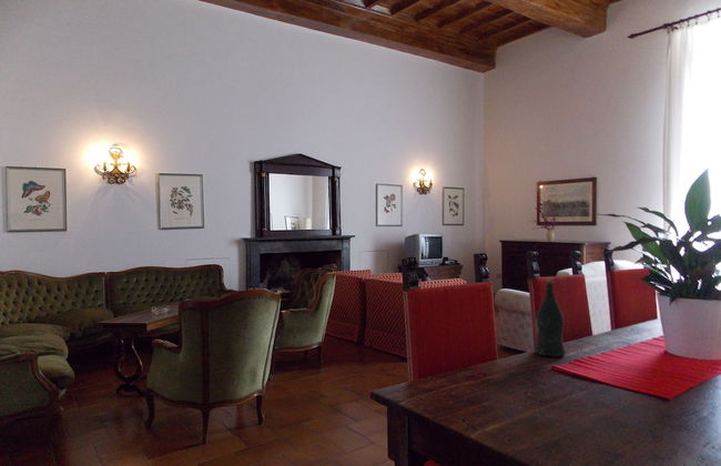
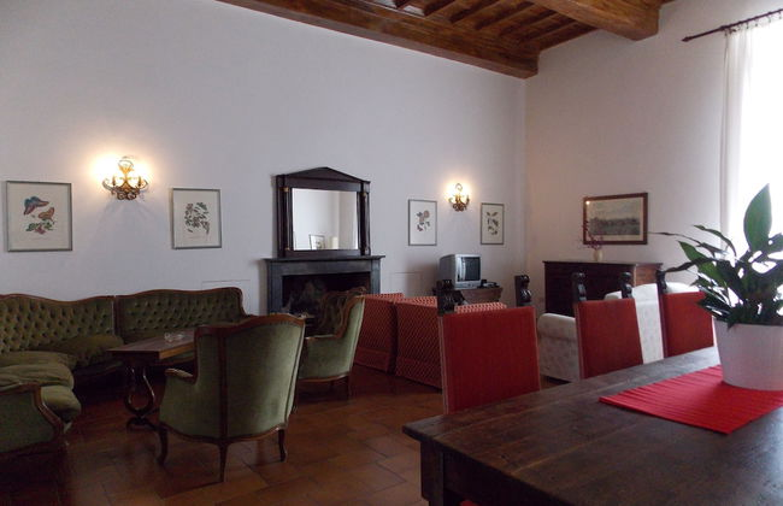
- wine bottle (549, 315)
